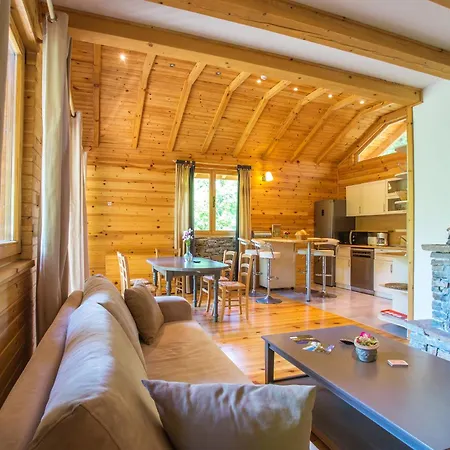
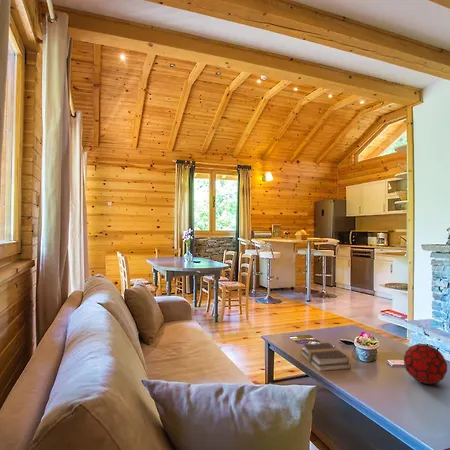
+ decorative orb (424, 363)
+ book (324, 355)
